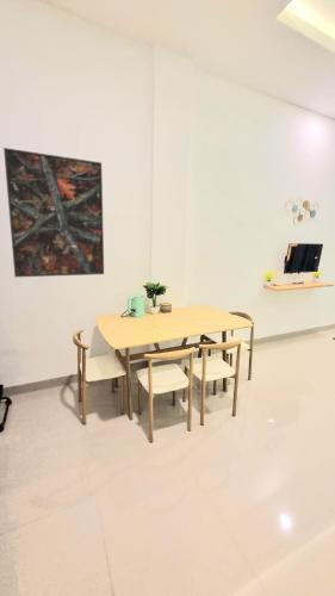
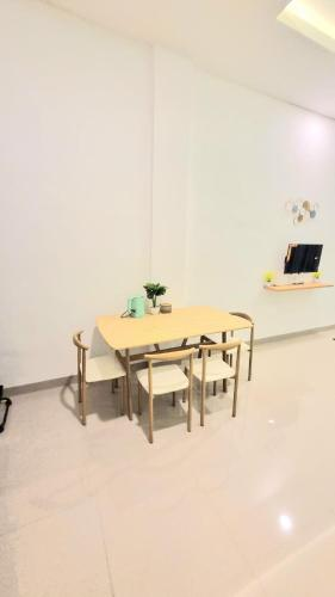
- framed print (58, 218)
